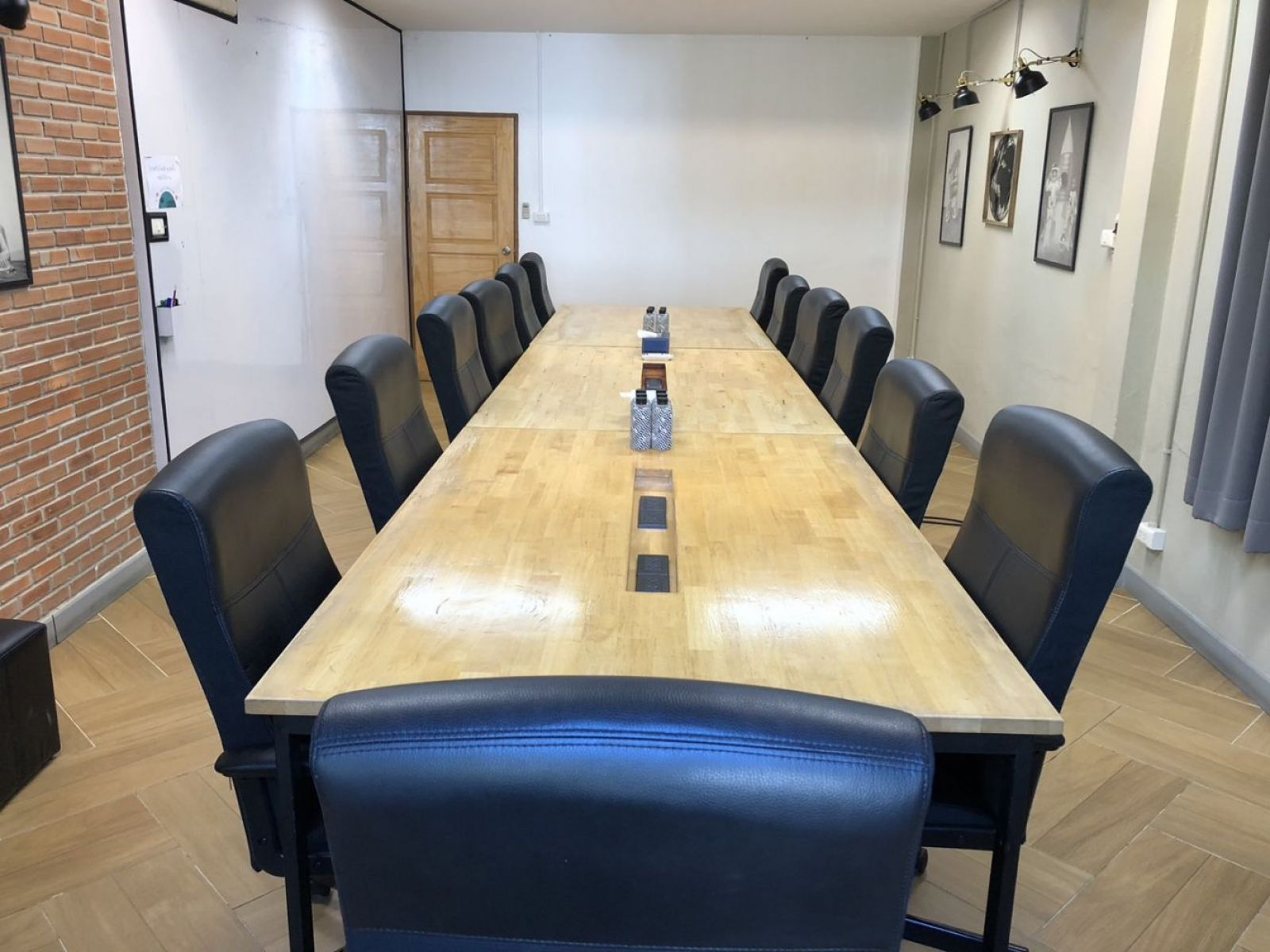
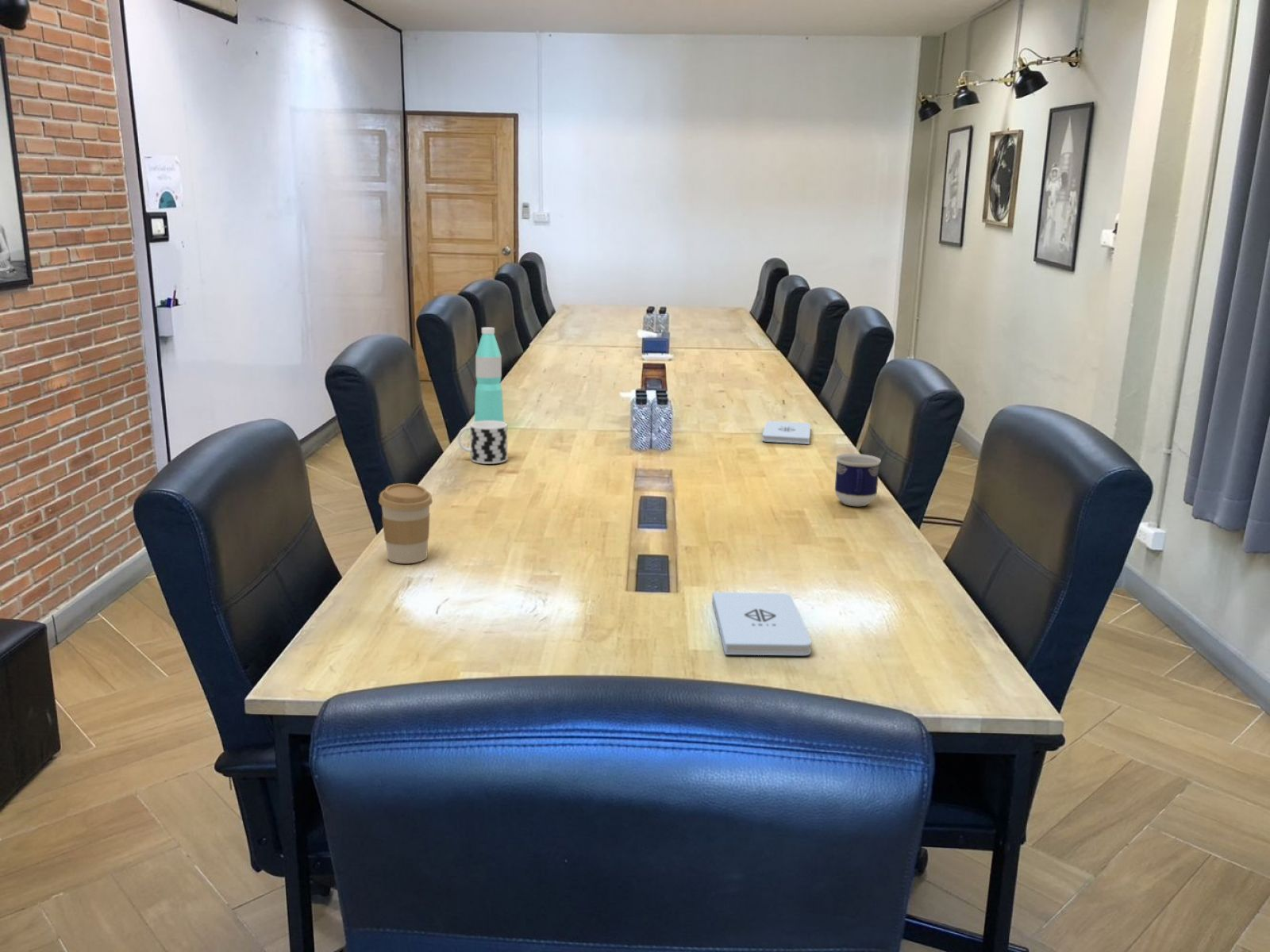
+ notepad (759, 622)
+ cup (483, 442)
+ notepad (787, 432)
+ water bottle (488, 379)
+ coffee cup (406, 523)
+ cup (856, 482)
